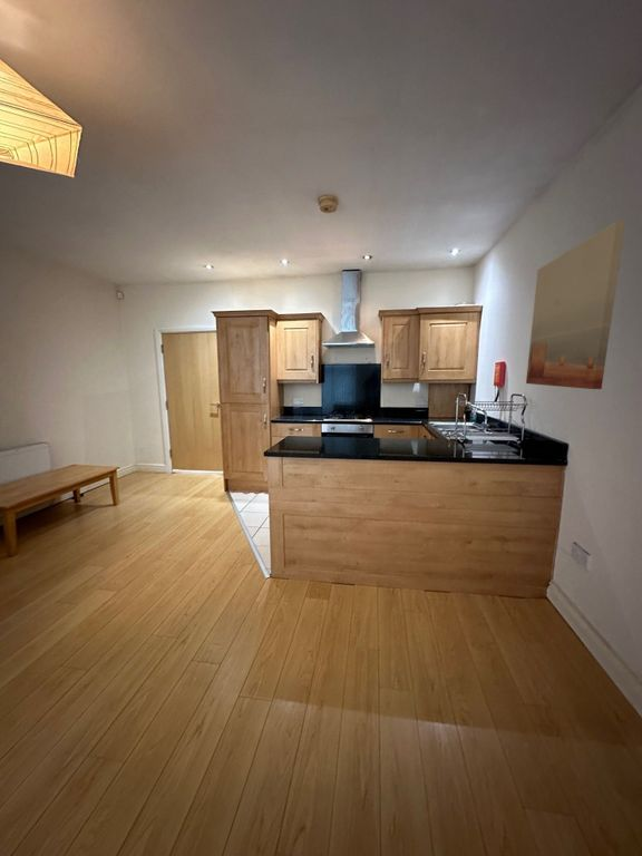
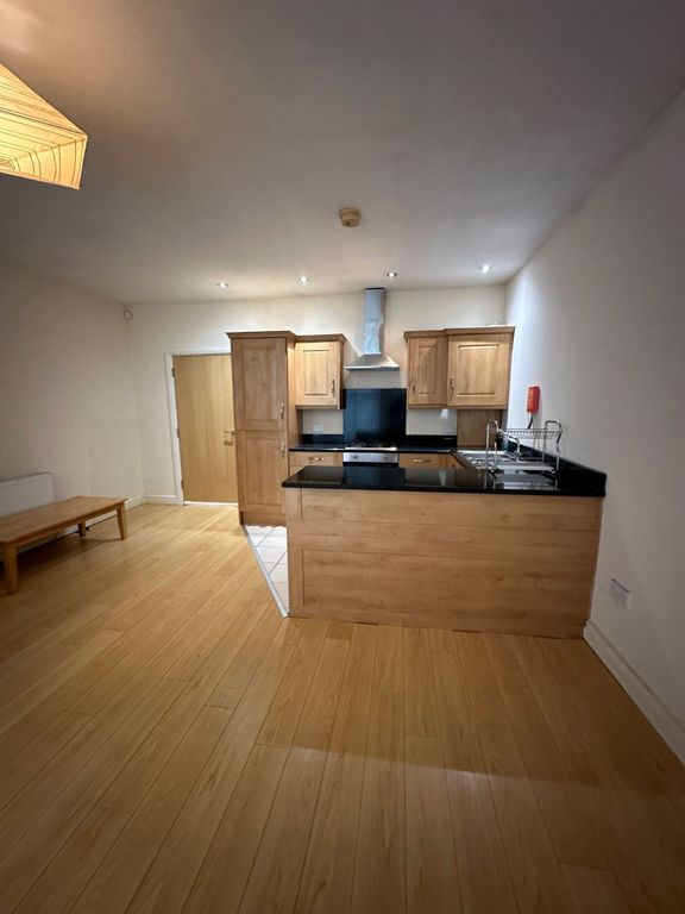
- wall art (565, 320)
